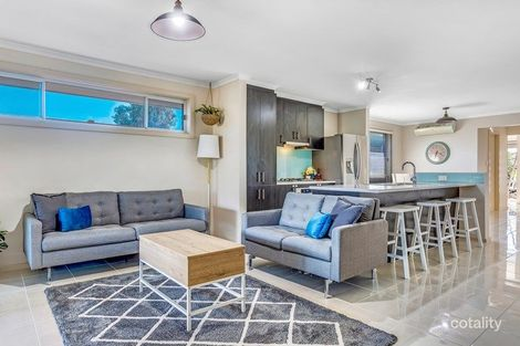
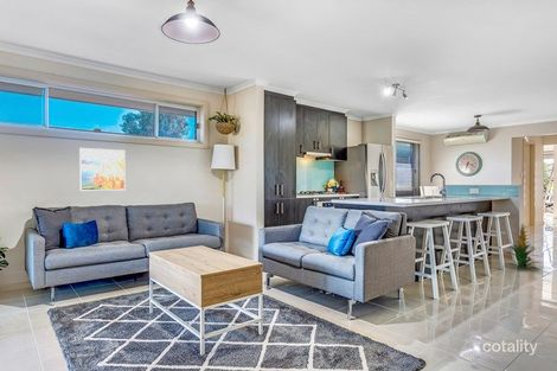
+ indoor plant (521, 245)
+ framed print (103, 169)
